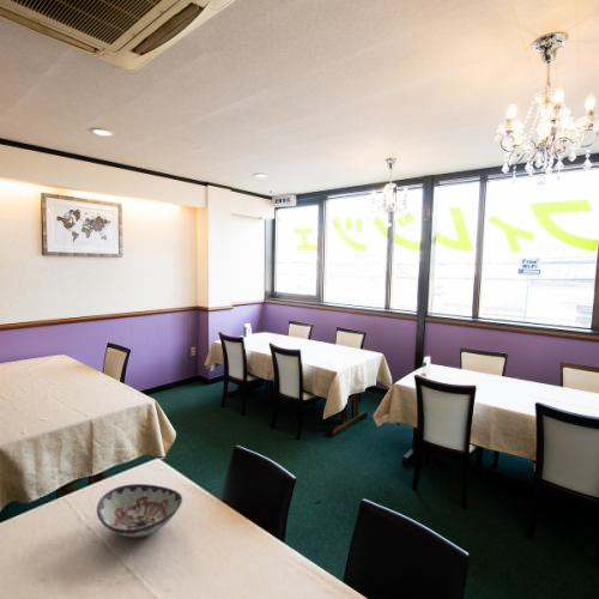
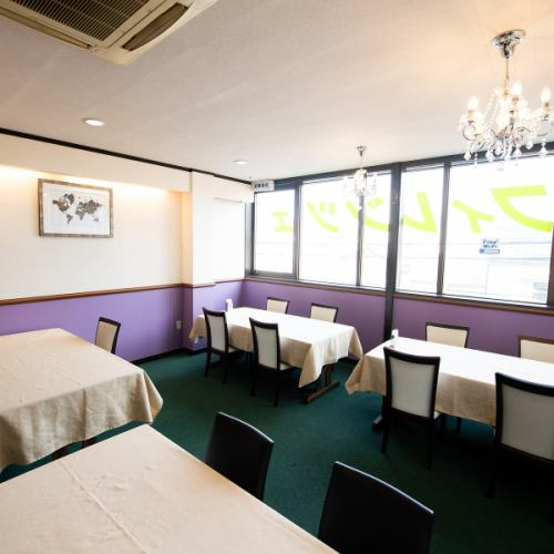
- decorative bowl (140, 514)
